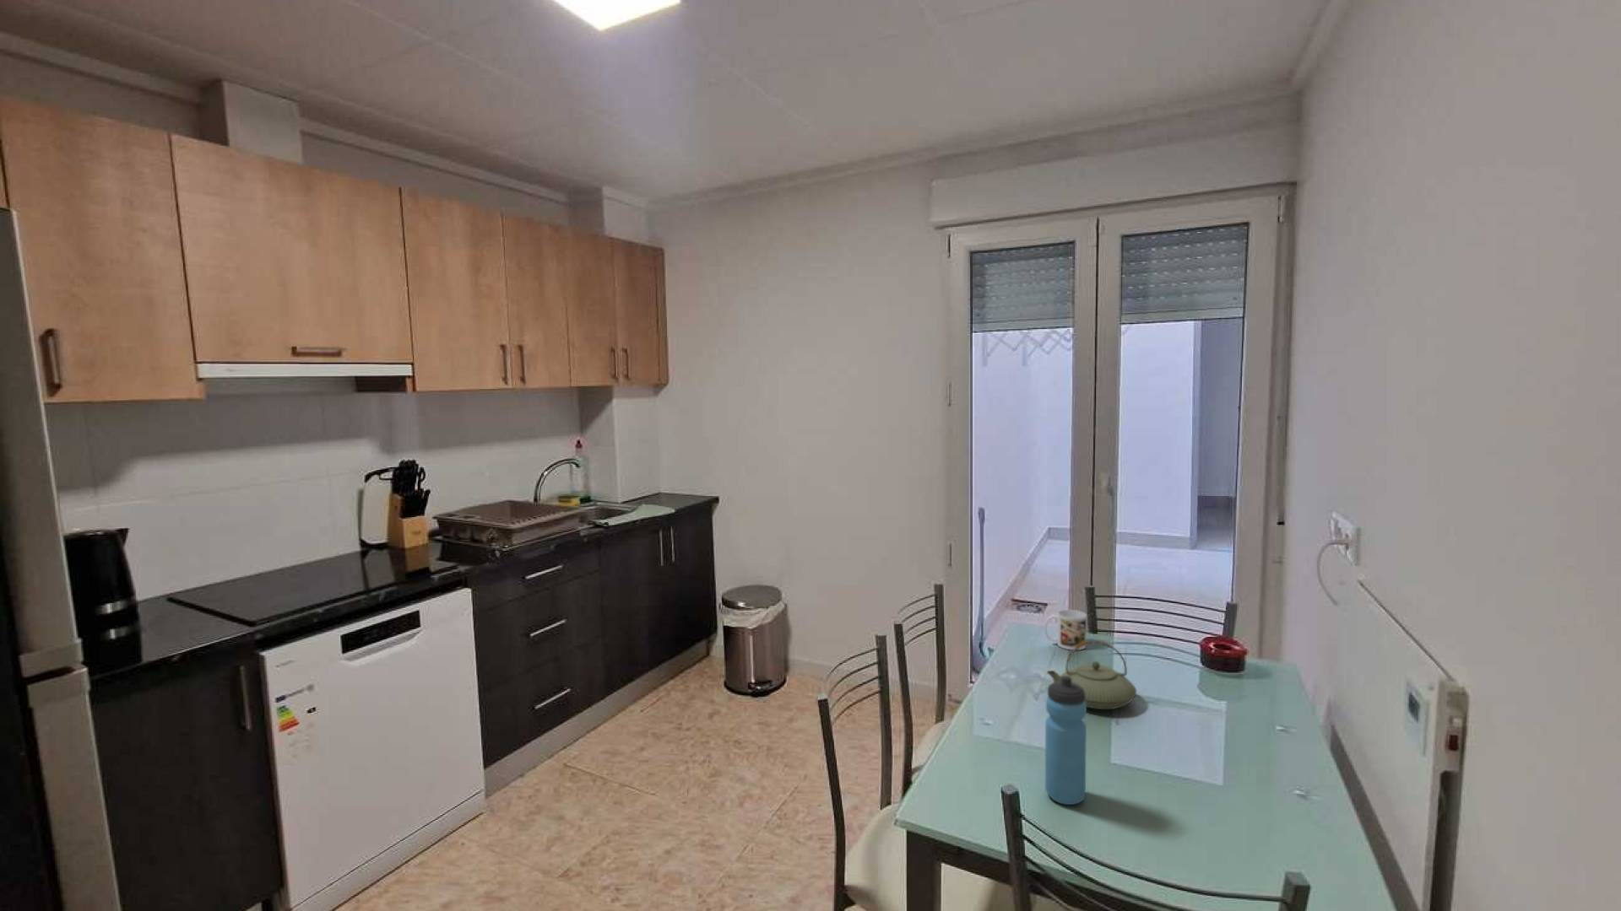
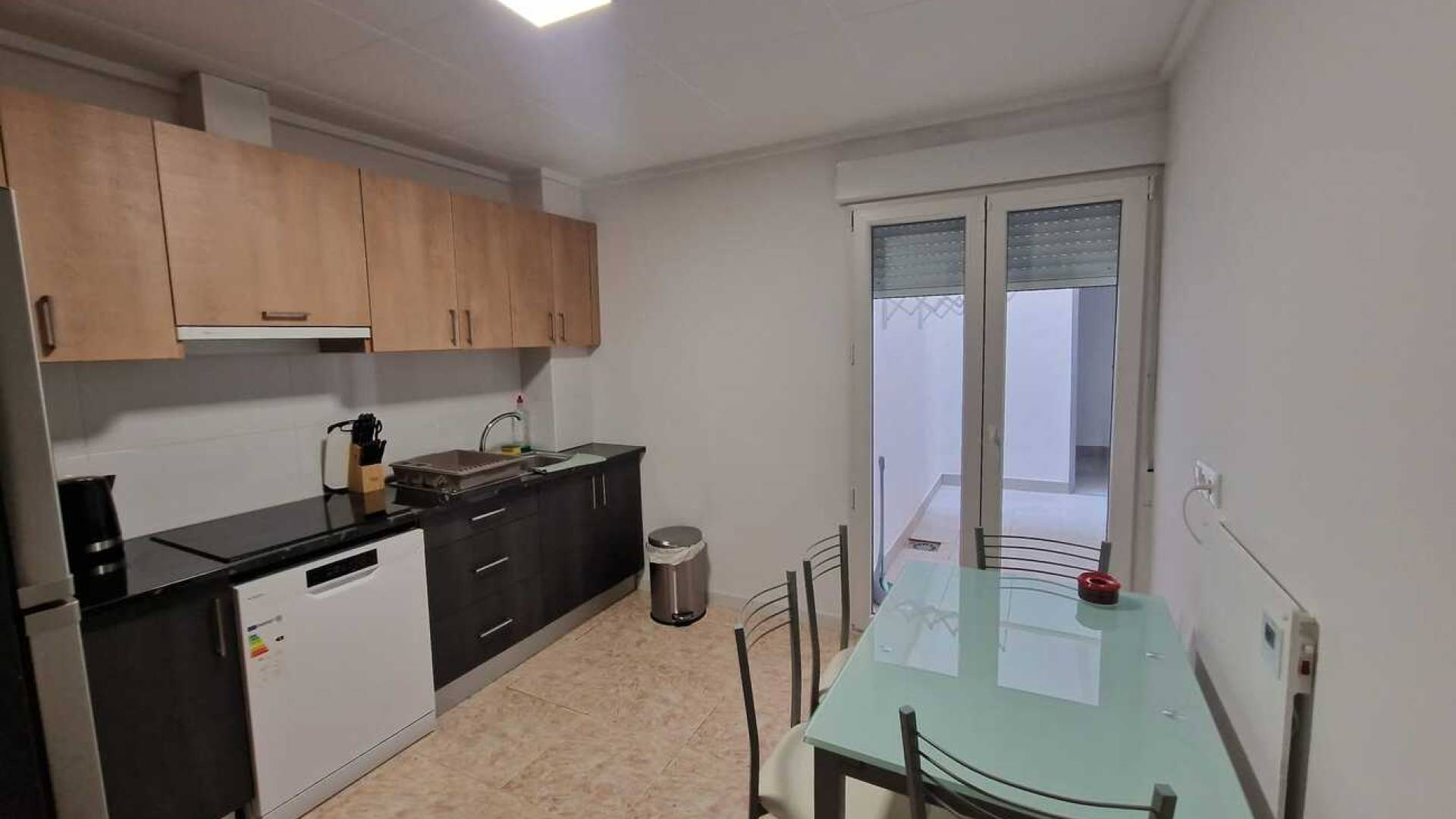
- mug (1064, 628)
- teapot (1090, 670)
- water bottle (1065, 736)
